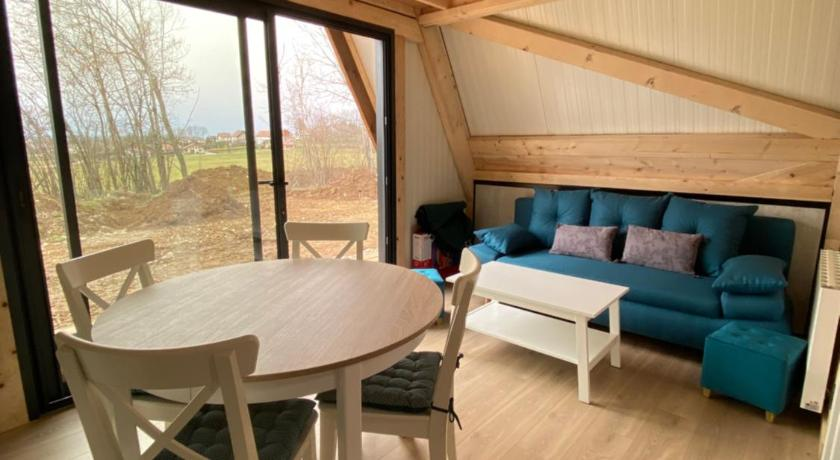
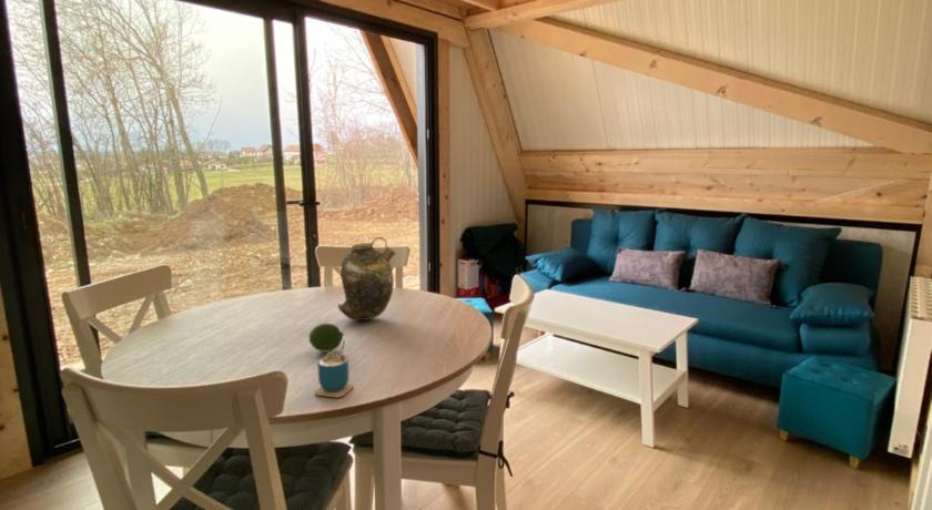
+ cup (333, 365)
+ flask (367, 278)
+ fruit (325, 337)
